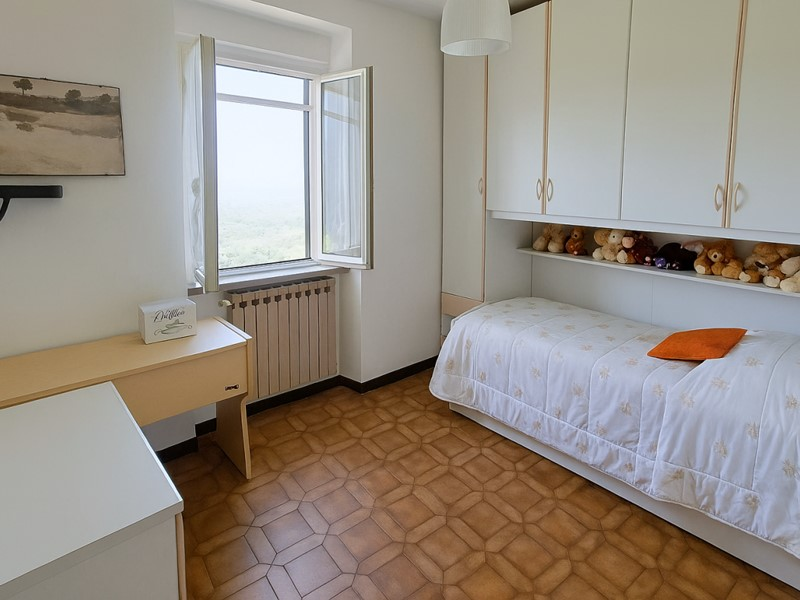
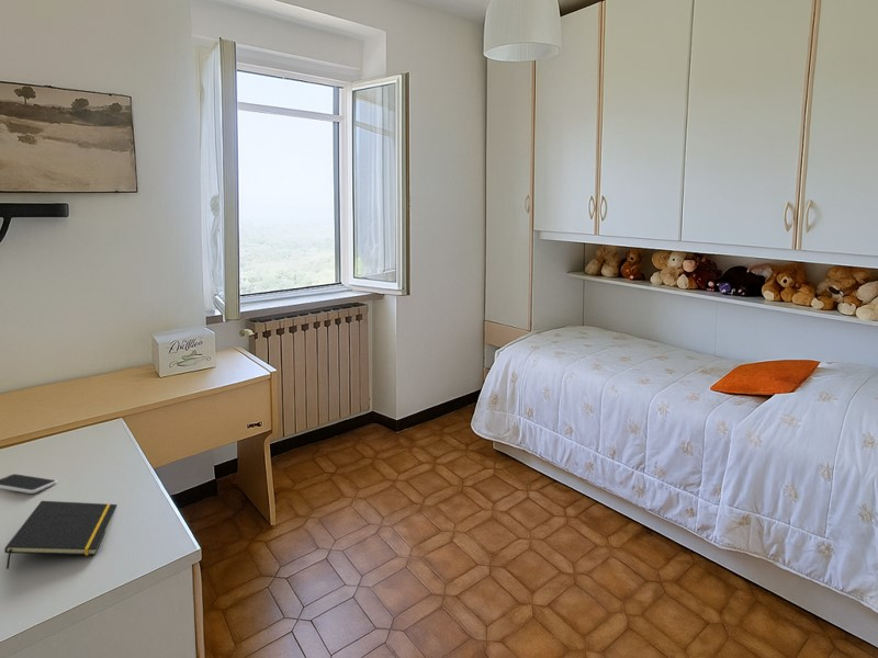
+ smartphone (23, 483)
+ notepad (66, 525)
